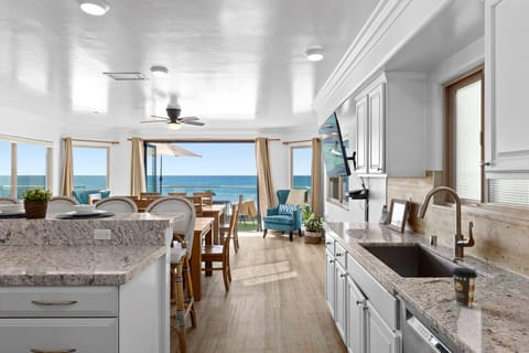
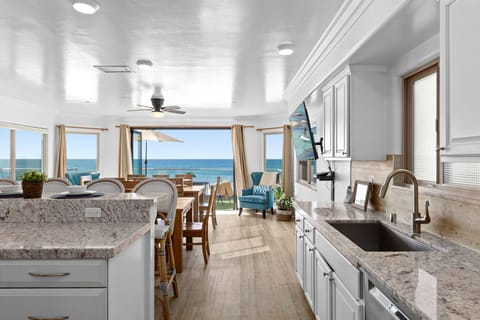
- coffee cup (464, 287)
